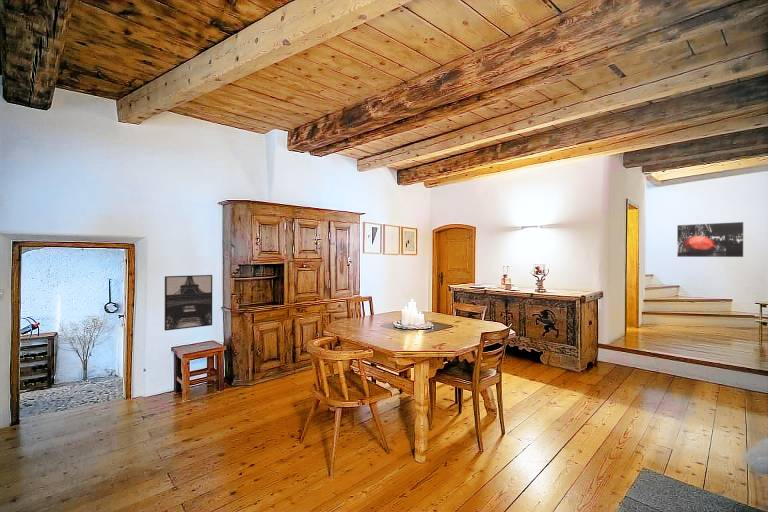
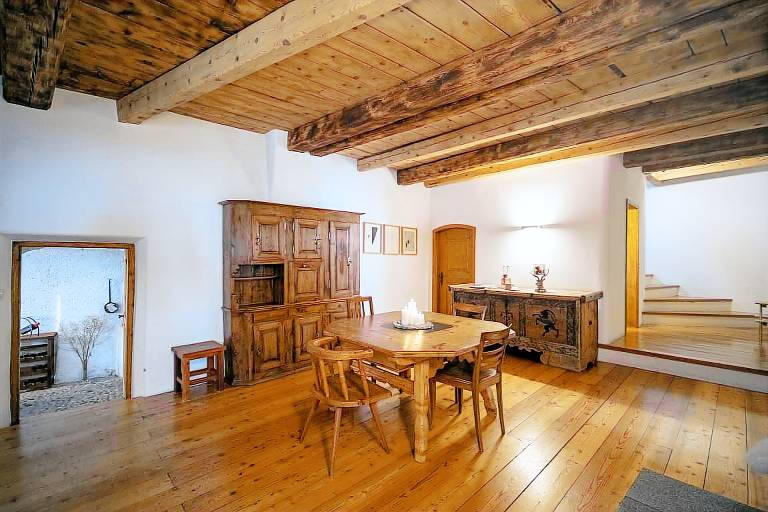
- wall art (708, 240)
- wall art (189, 301)
